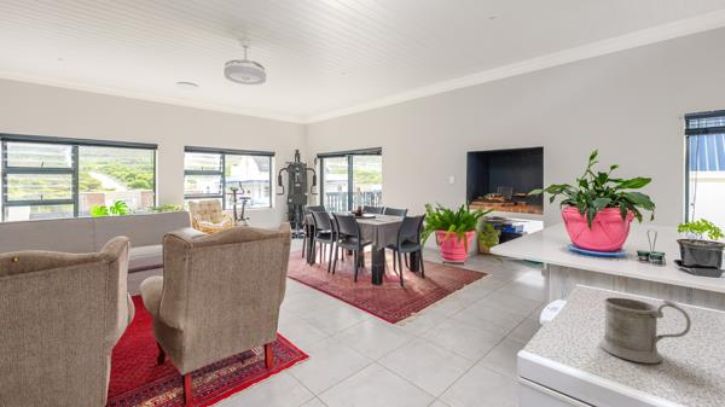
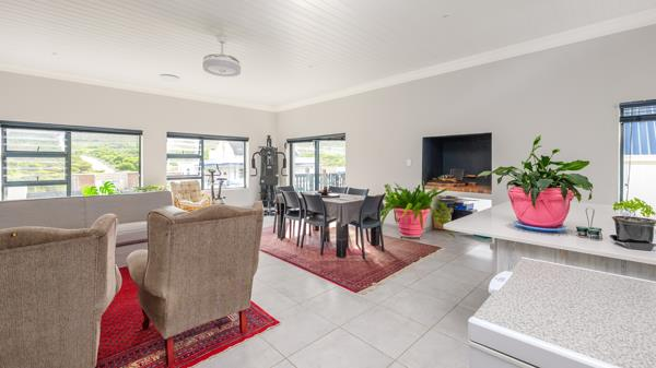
- mug (643, 325)
